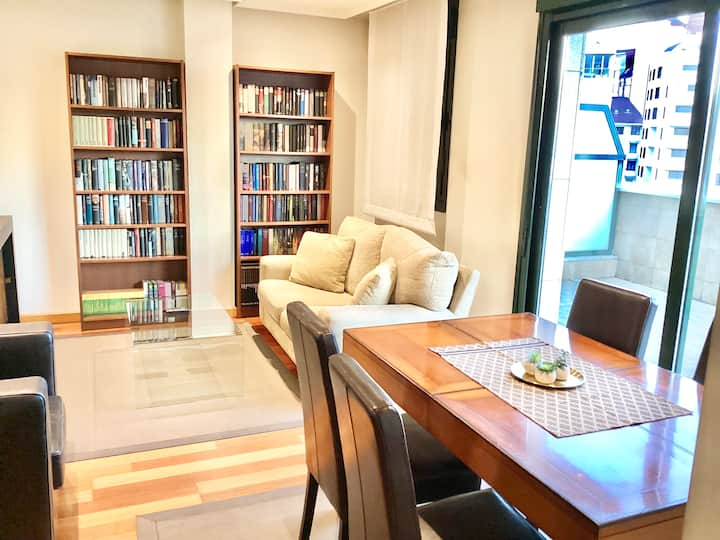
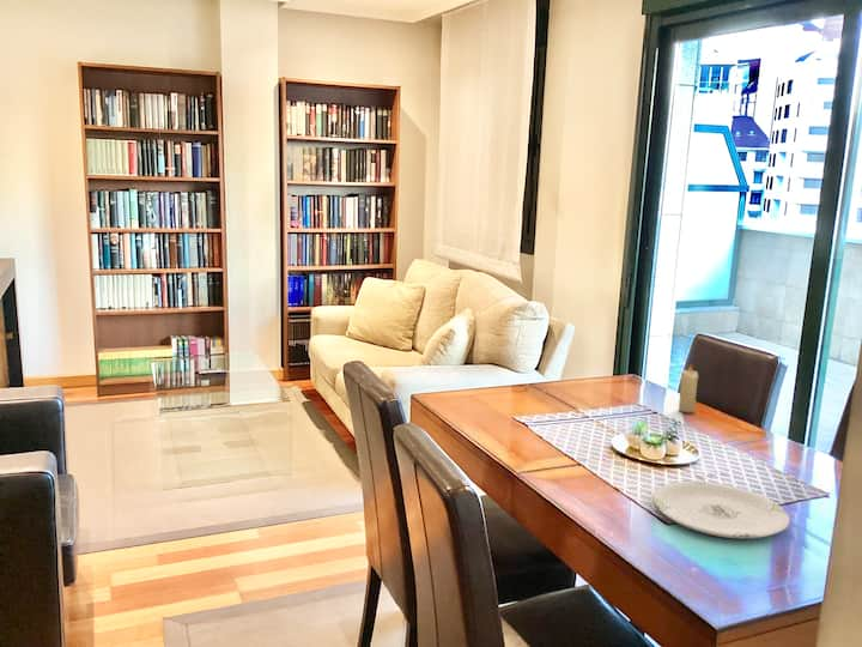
+ candle (688, 387)
+ plate (718, 510)
